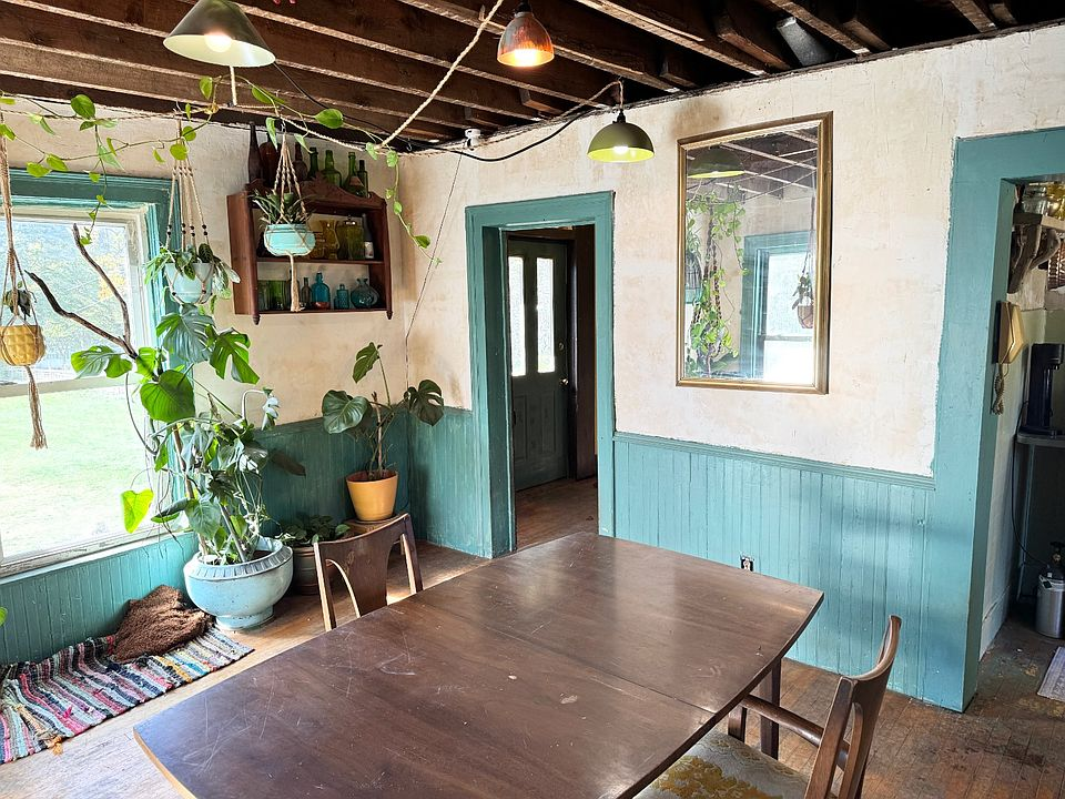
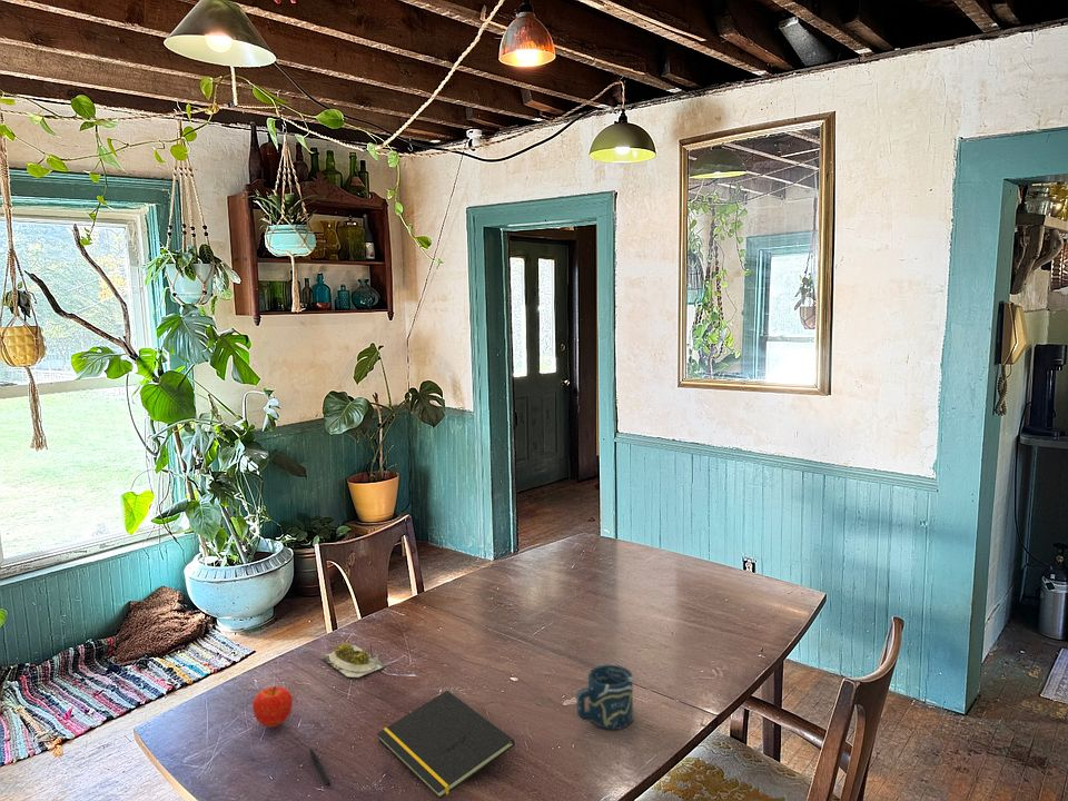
+ succulent plant (353, 654)
+ pen (319, 764)
+ notepad (444, 739)
+ fruit (273, 705)
+ cup (604, 698)
